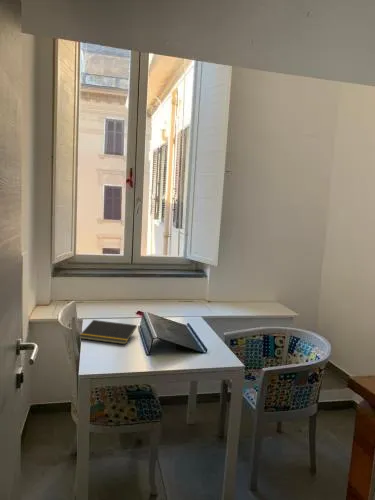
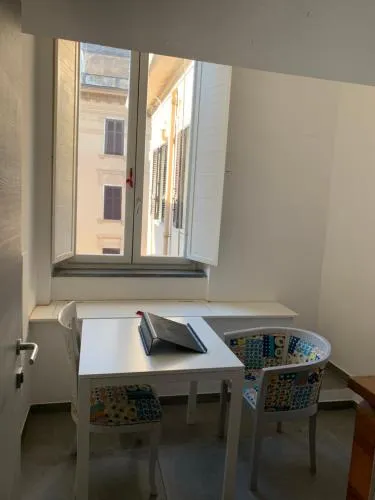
- notepad (108, 331)
